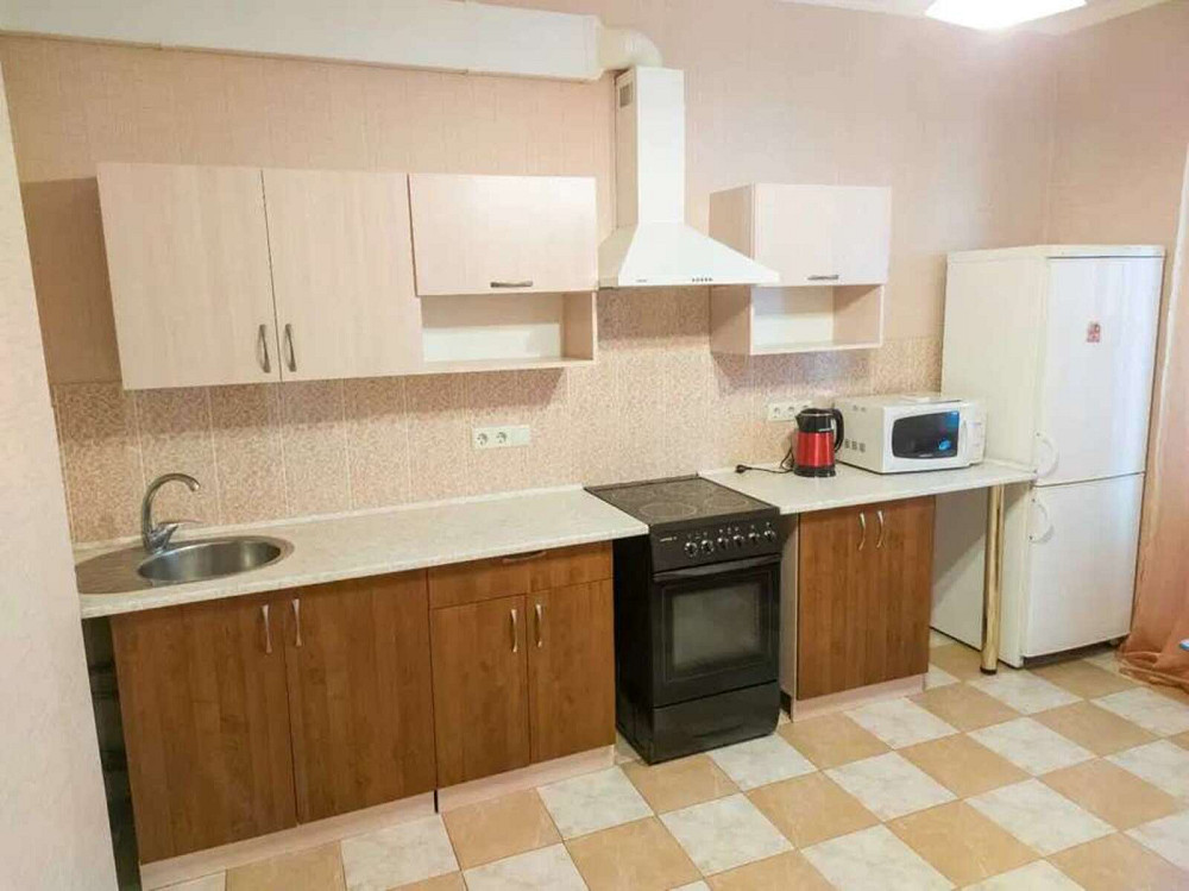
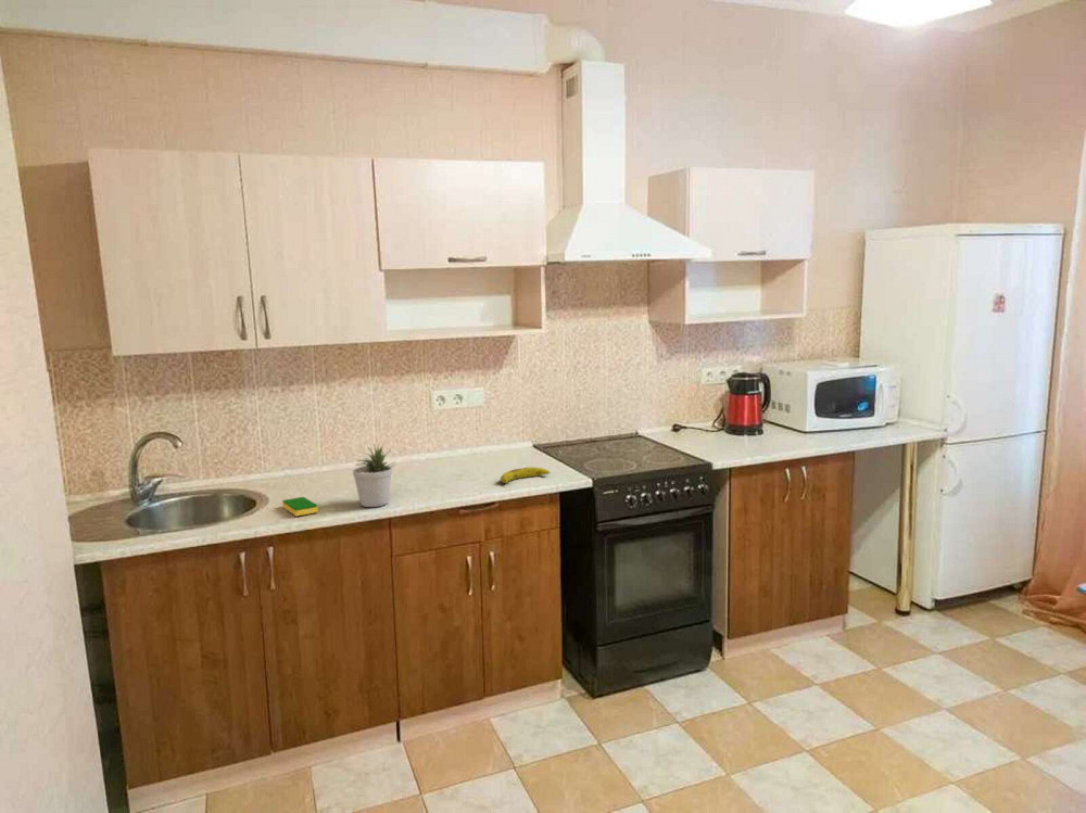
+ fruit (525, 474)
+ dish sponge (300, 506)
+ potted plant (374, 473)
